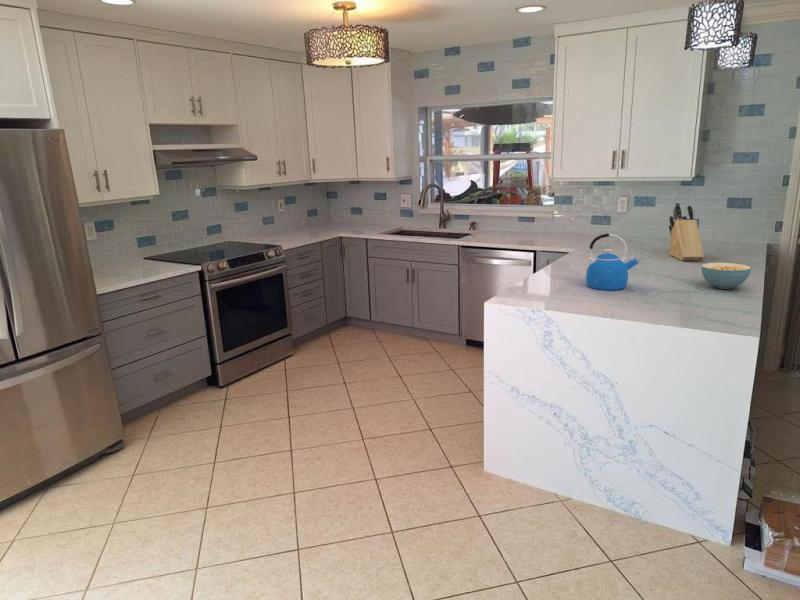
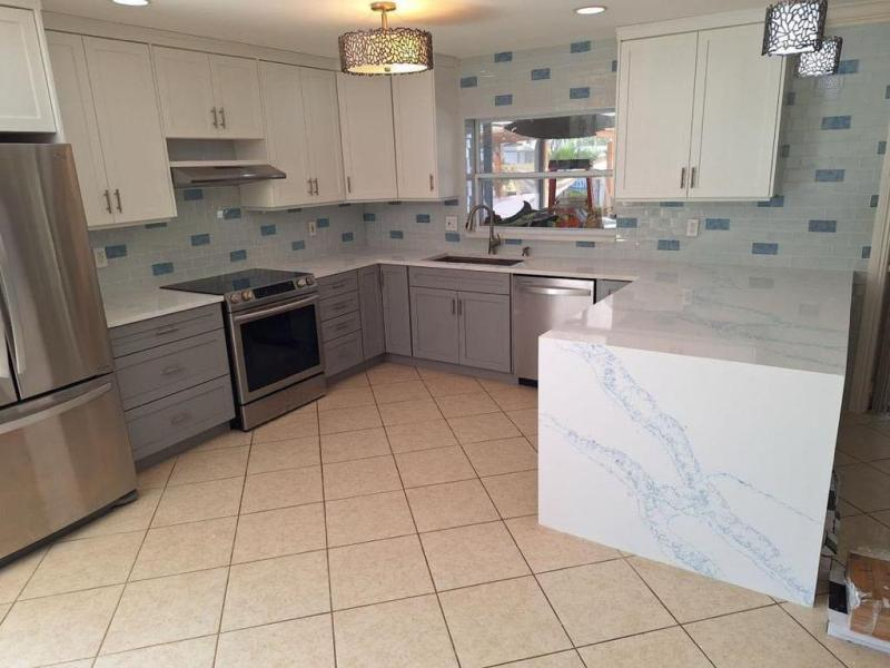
- cereal bowl (724, 277)
- knife block (685, 230)
- kettle (612, 260)
